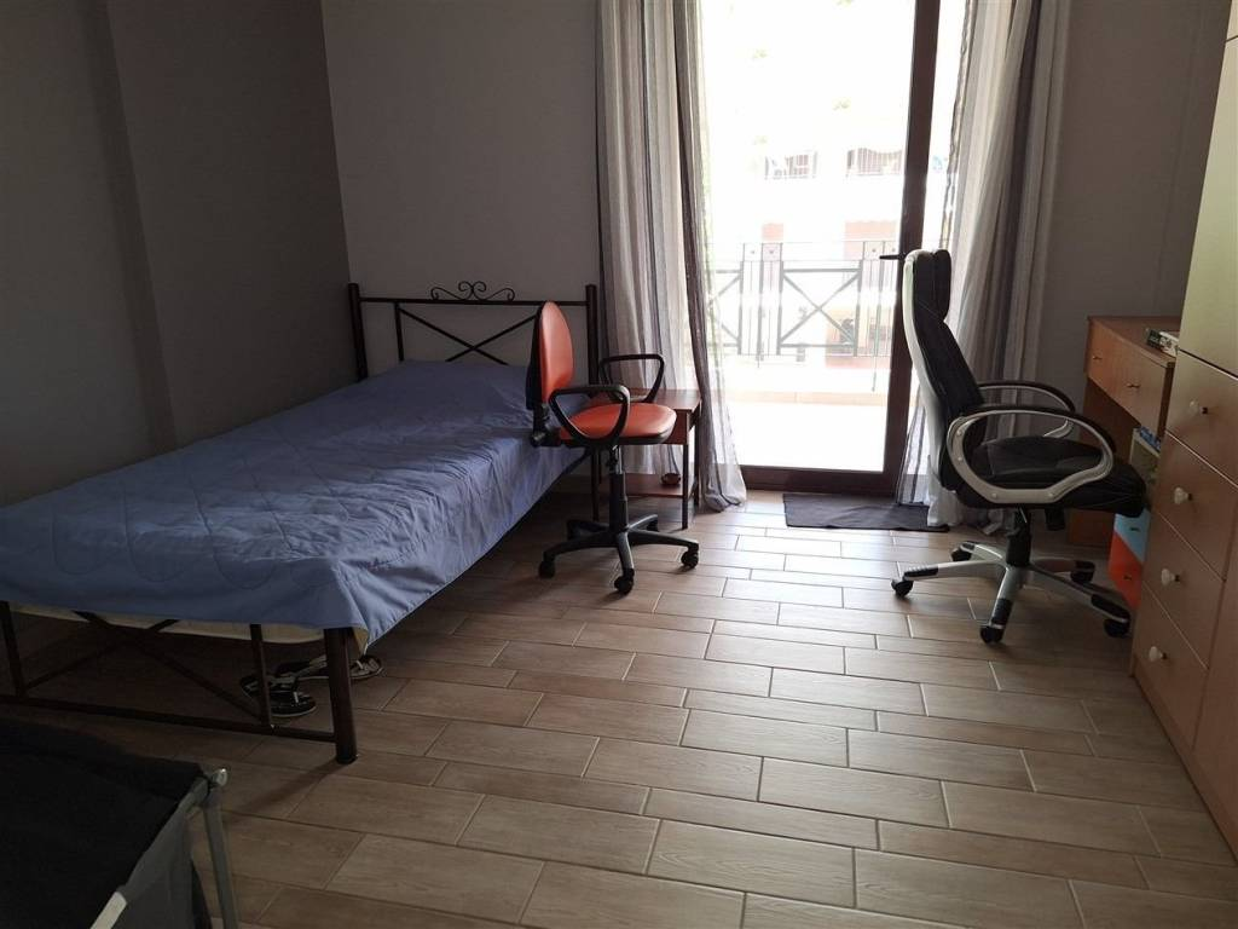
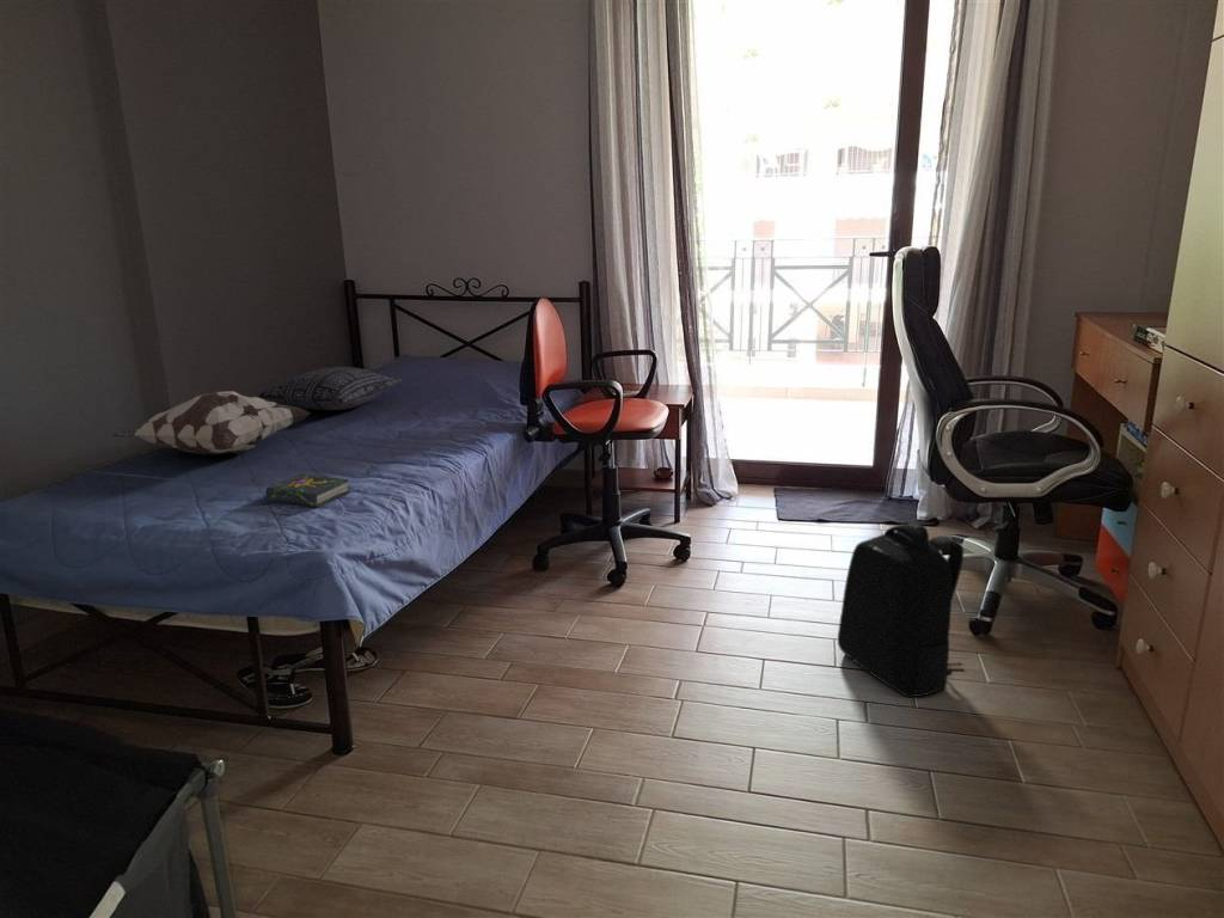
+ book (307, 489)
+ pillow (330, 387)
+ decorative pillow (215, 423)
+ backpack (908, 596)
